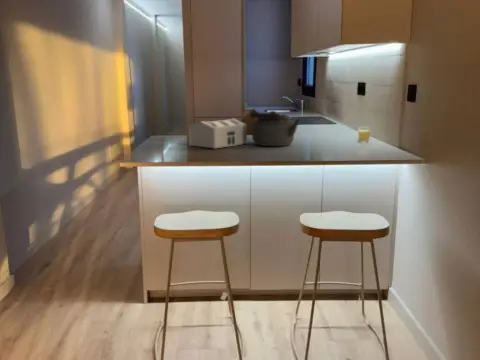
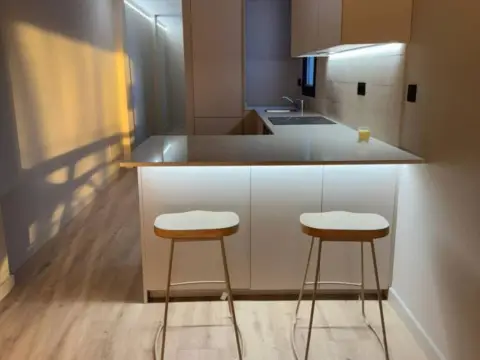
- kettle (273, 127)
- toaster (218, 132)
